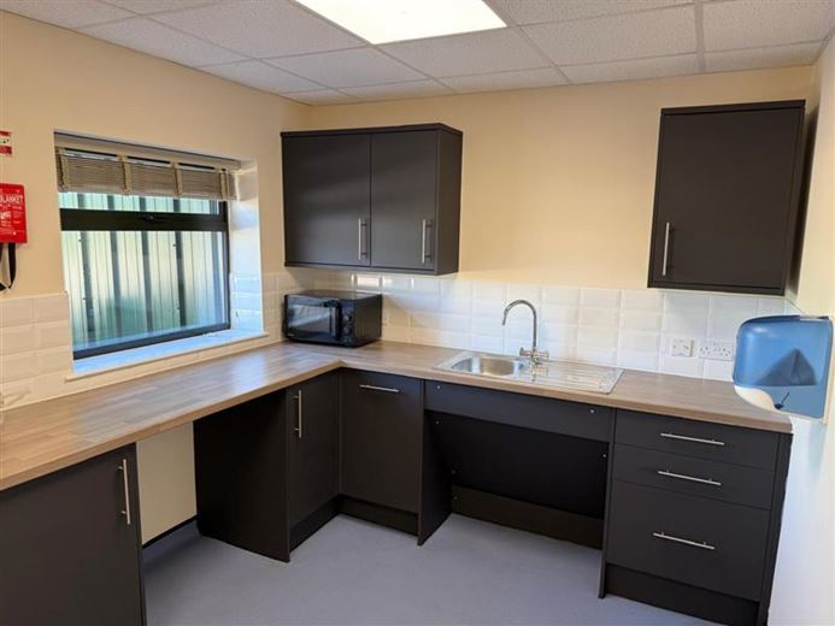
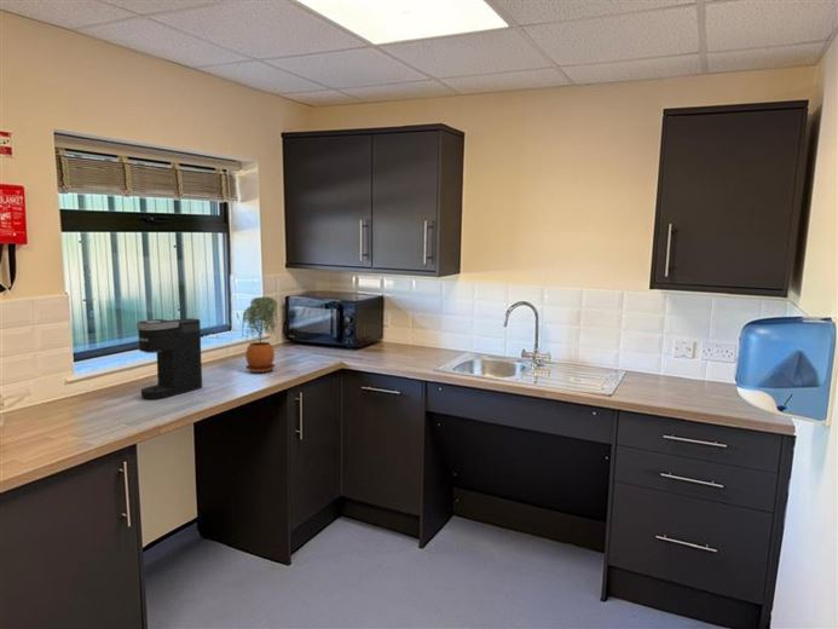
+ coffee maker (171, 356)
+ potted plant (259, 333)
